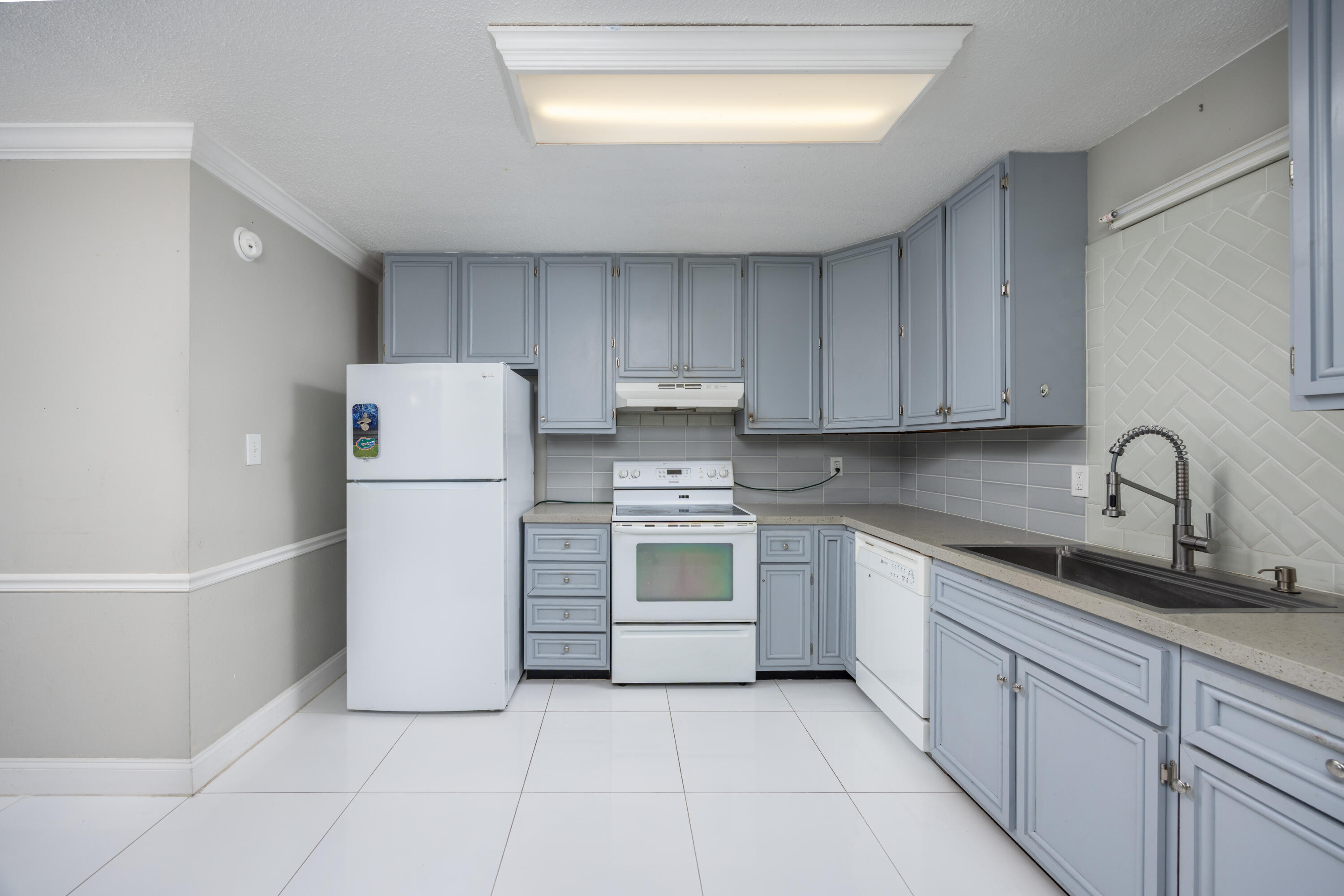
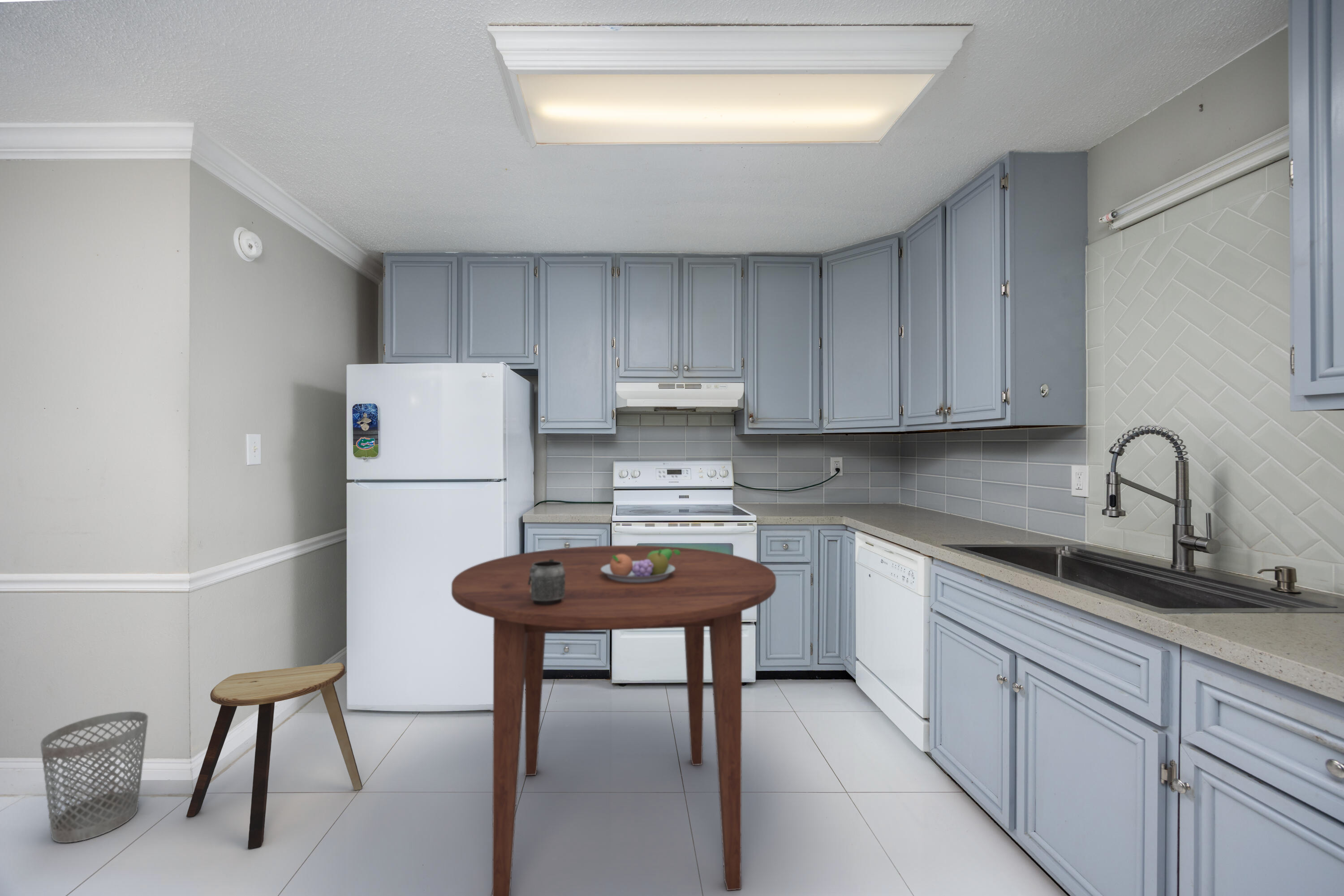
+ wastebasket (97, 776)
+ mug (548, 580)
+ dining table (617, 630)
+ stool (268, 746)
+ fruit bowl (641, 561)
